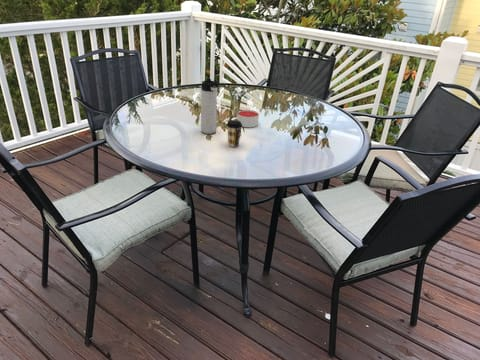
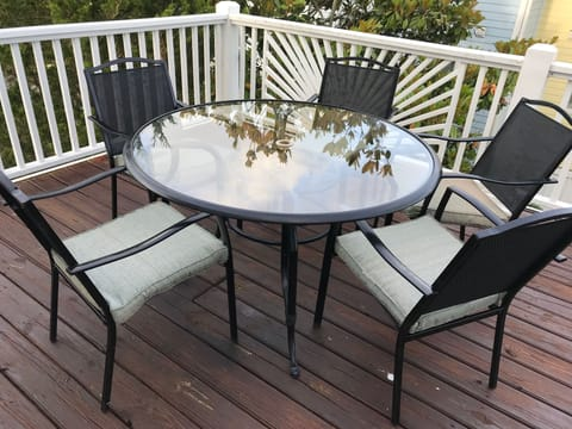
- coffee cup (234, 133)
- thermos bottle (210, 107)
- candle (247, 118)
